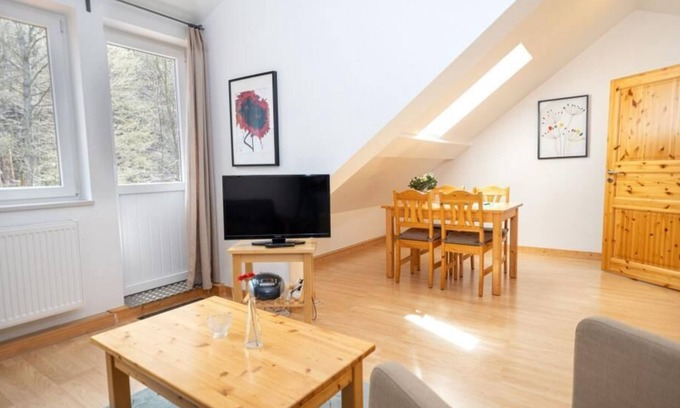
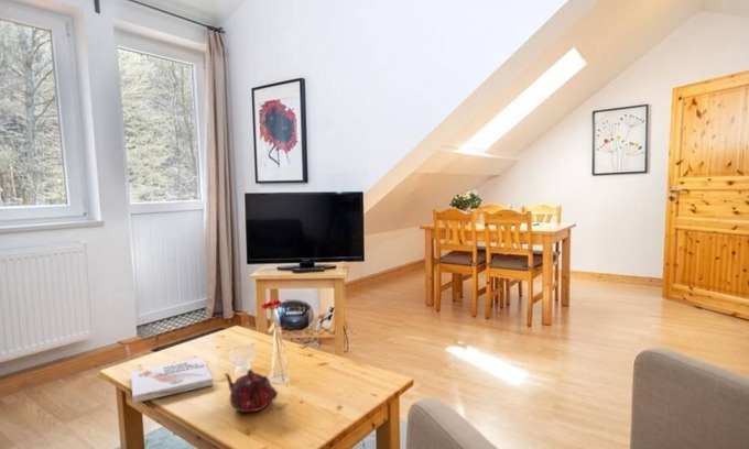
+ teapot (249, 387)
+ book (171, 377)
